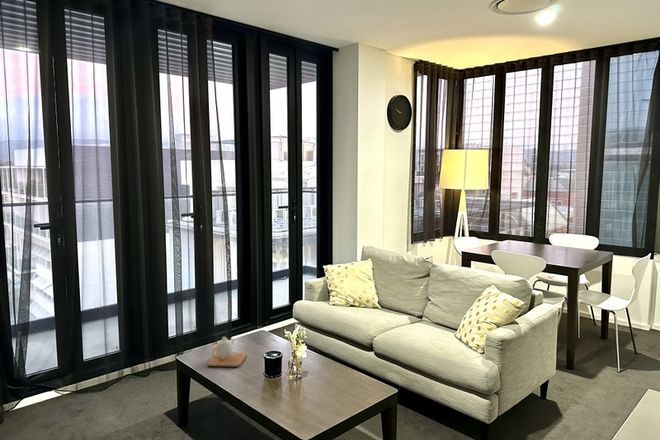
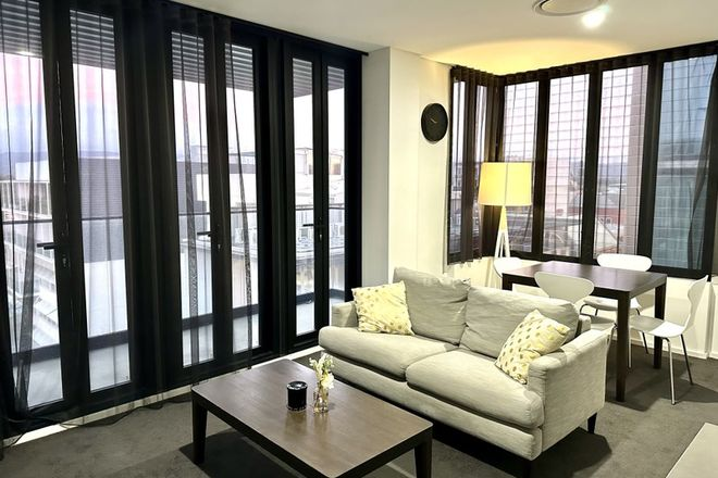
- teapot (227, 348)
